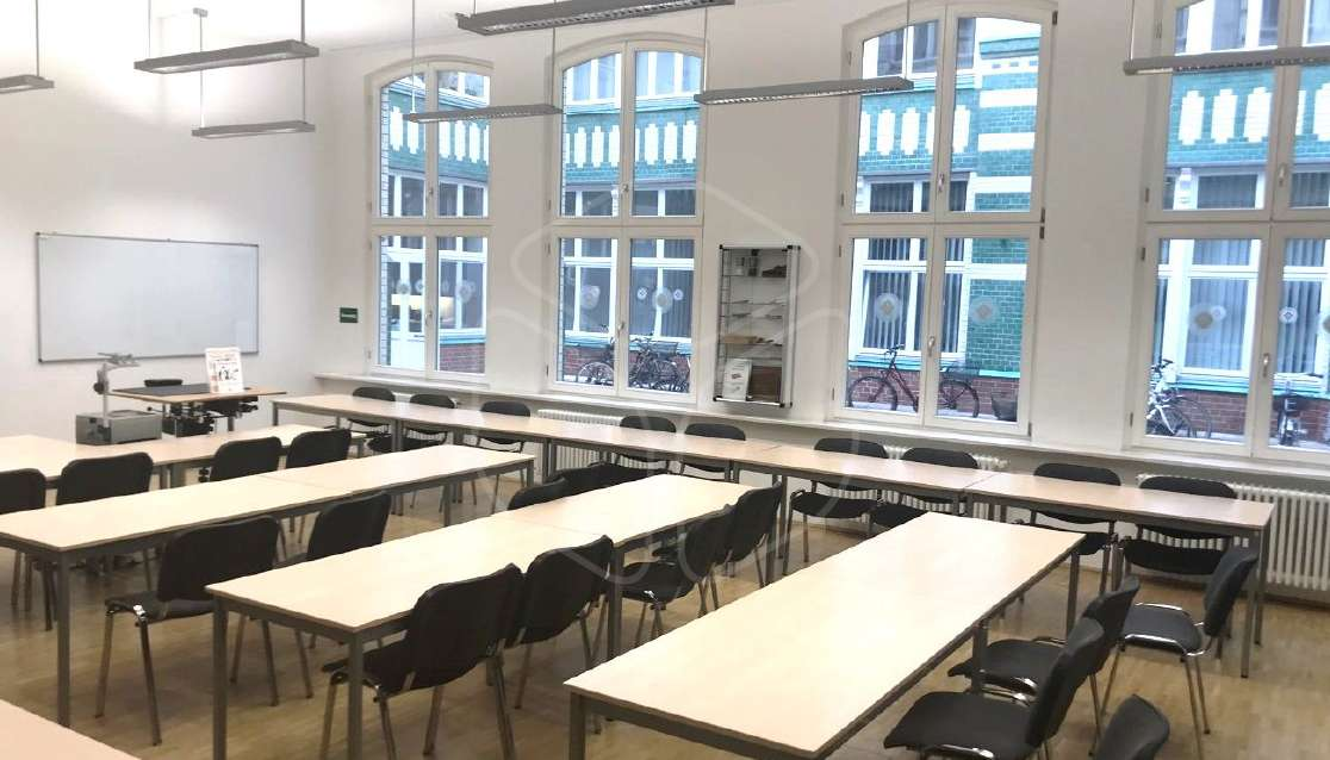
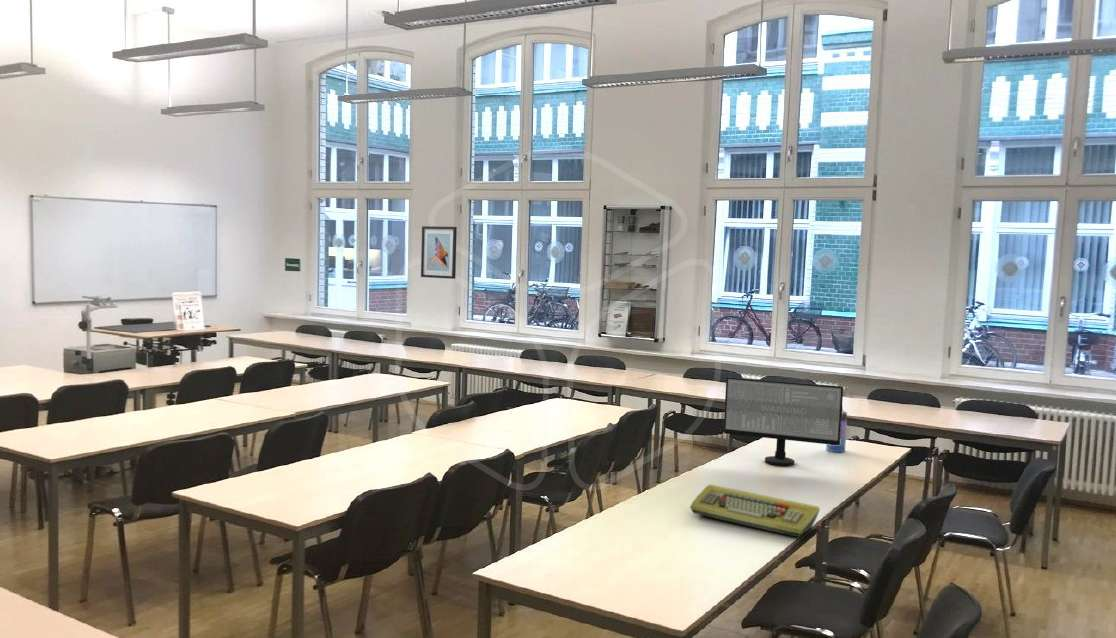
+ keyboard (753, 510)
+ wall art (438, 252)
+ water bottle (841, 426)
+ computer monitor (781, 421)
